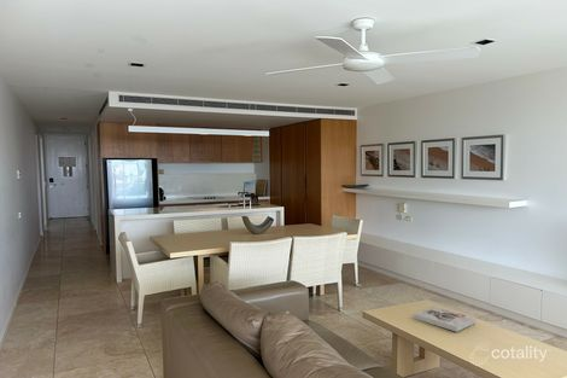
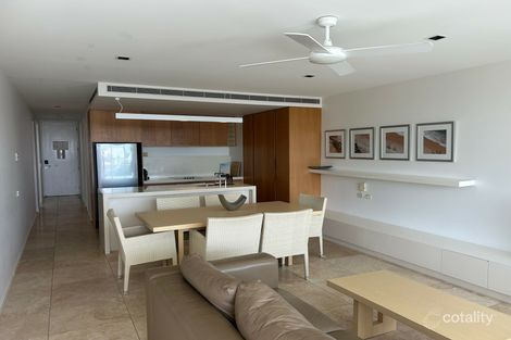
- book (444, 318)
